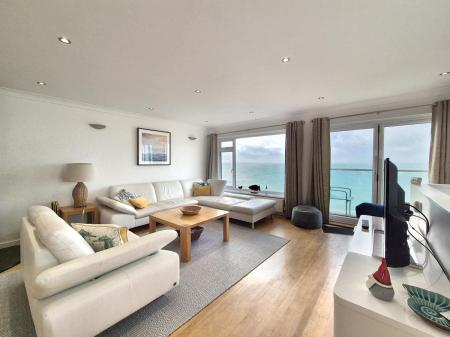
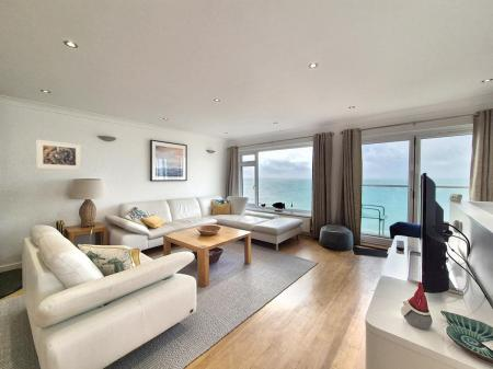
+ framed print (59, 155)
